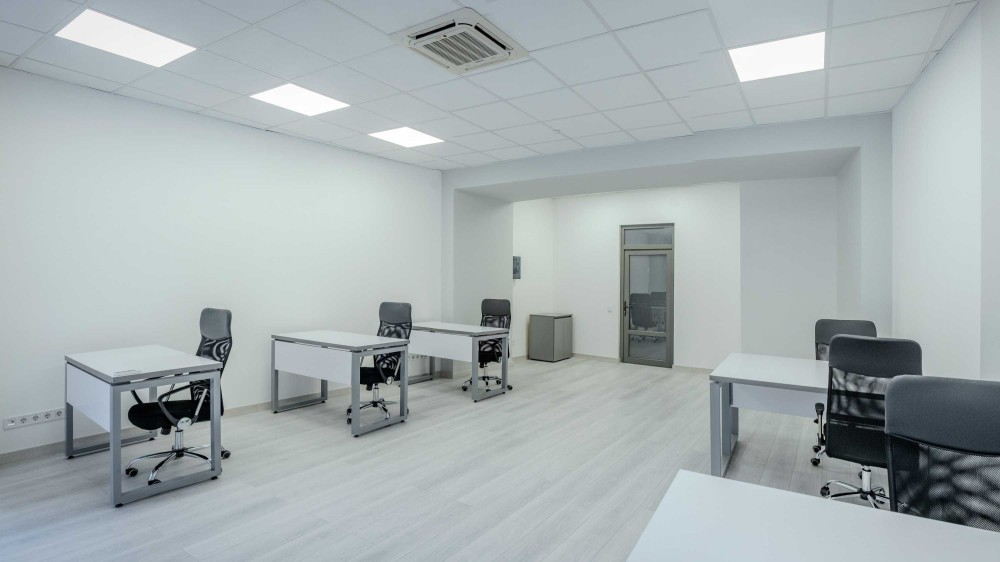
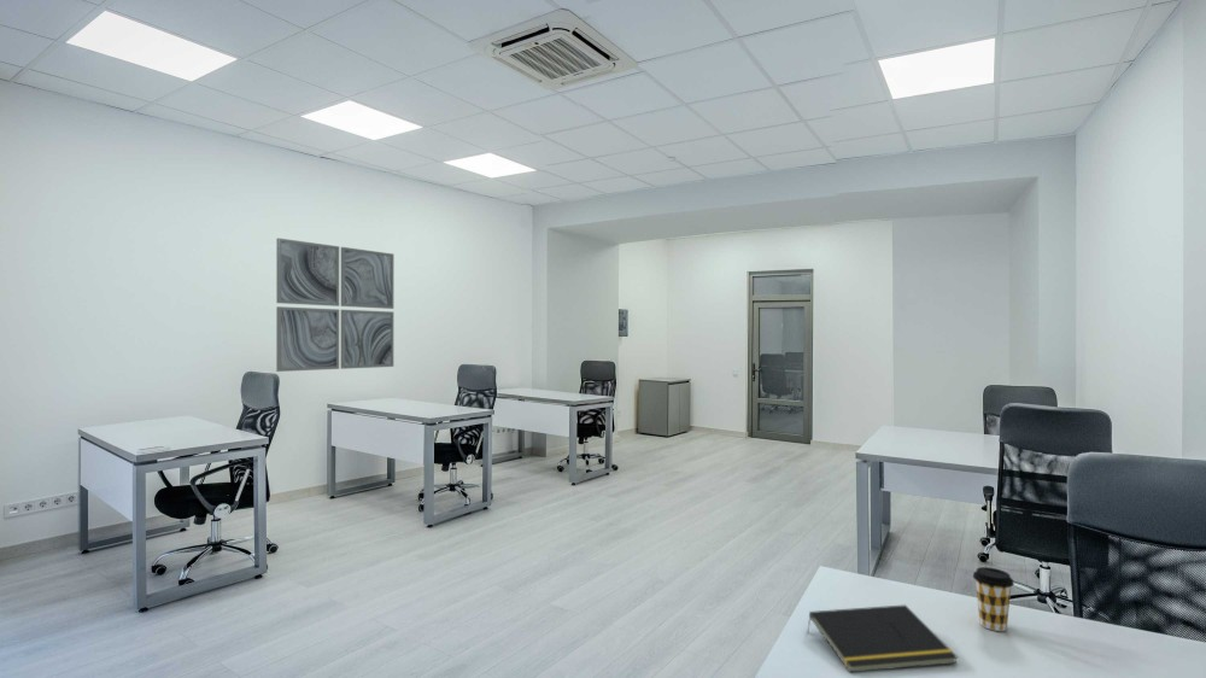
+ coffee cup (993, 598)
+ notepad (879, 636)
+ wall art (338, 309)
